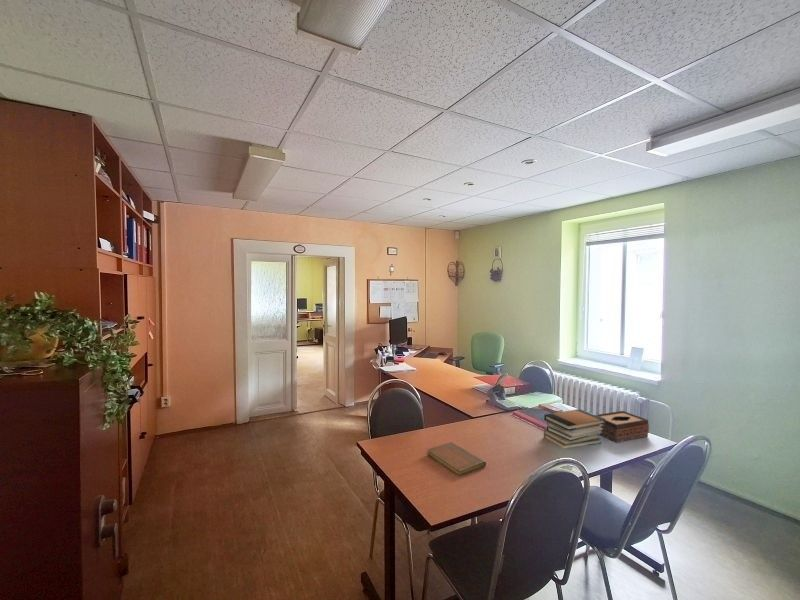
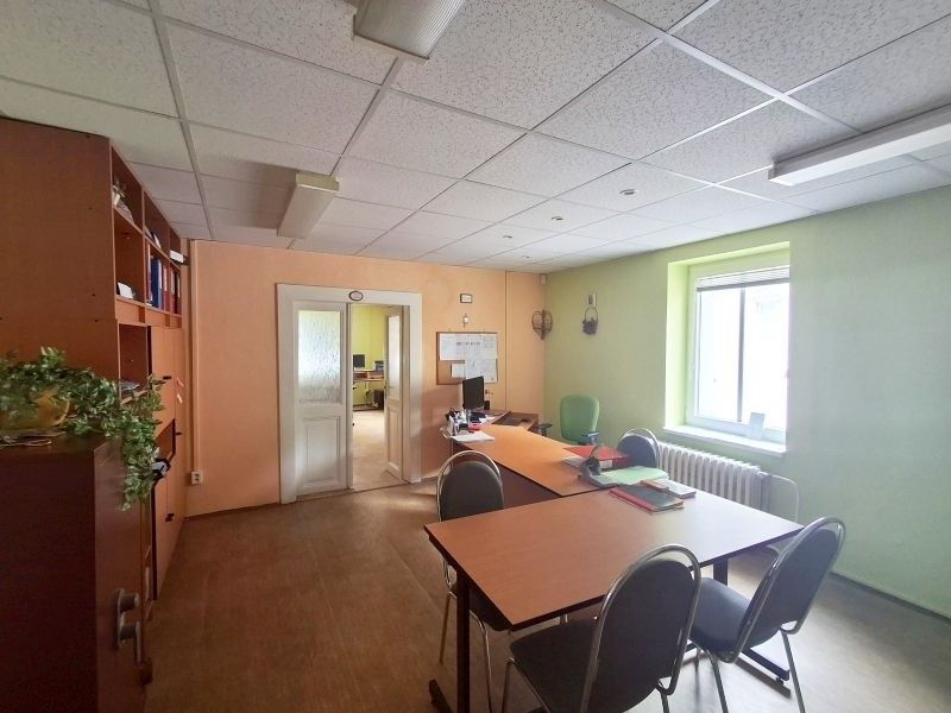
- book stack (573, 428)
- notebook (455, 457)
- tissue box (619, 425)
